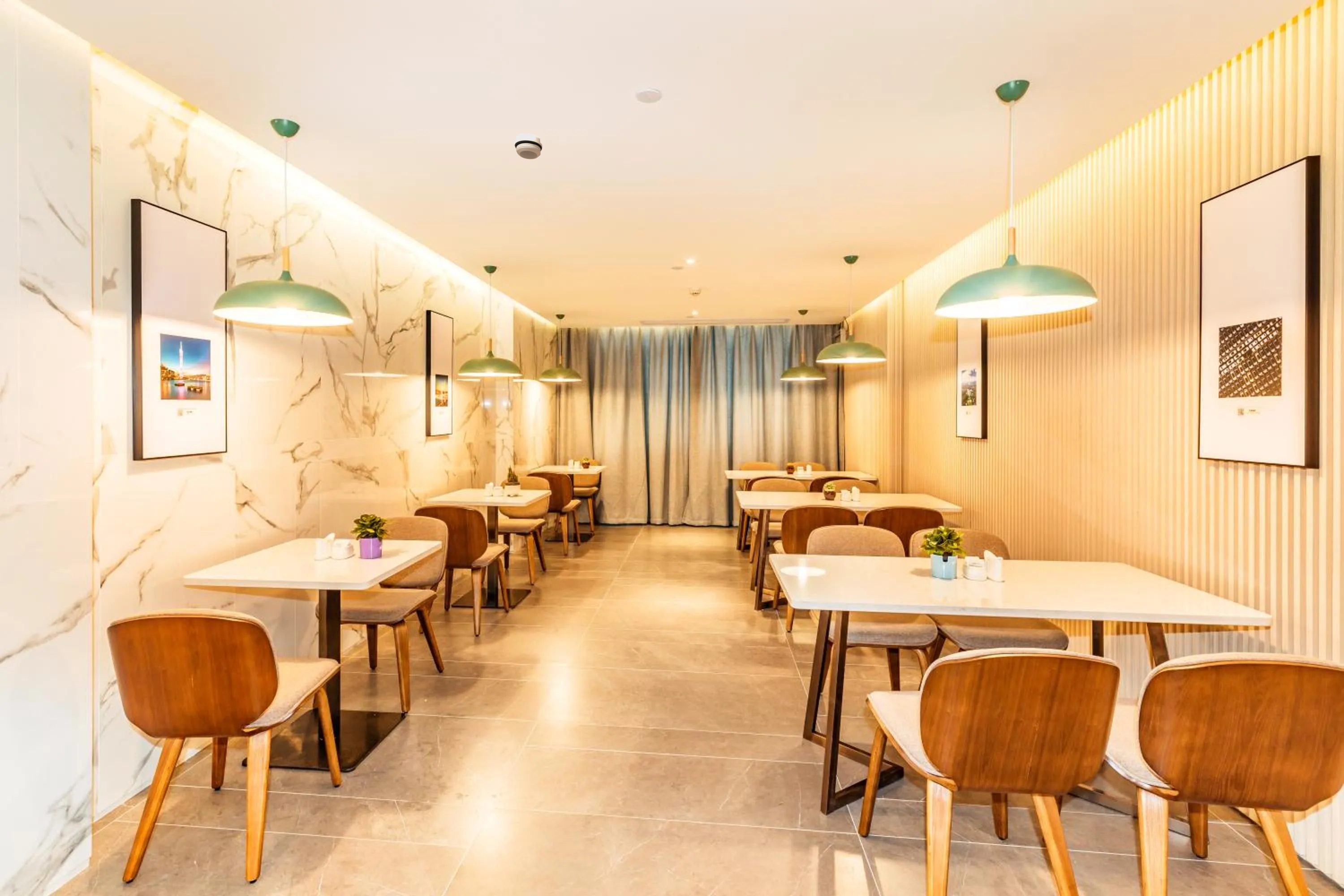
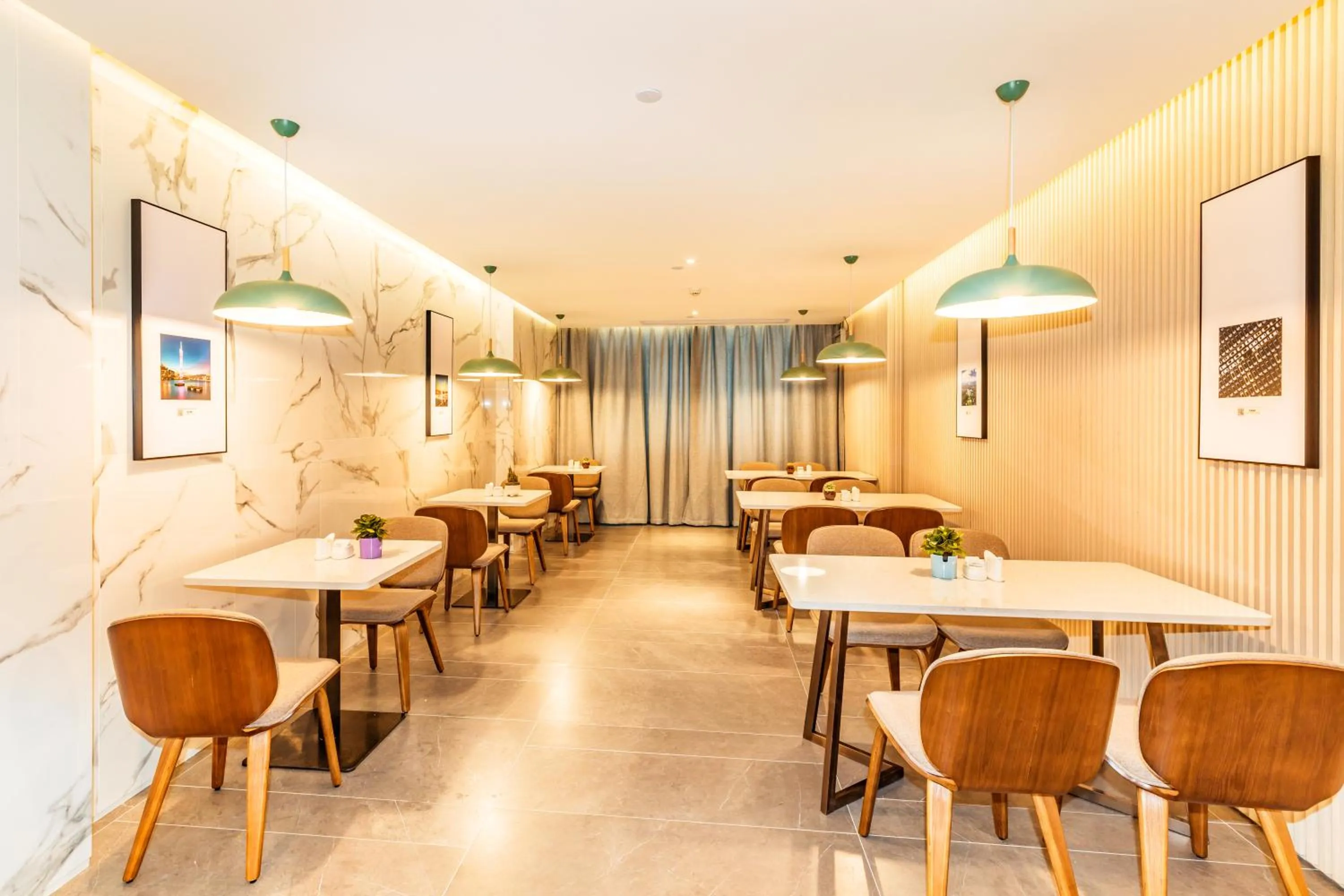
- smoke detector (528, 147)
